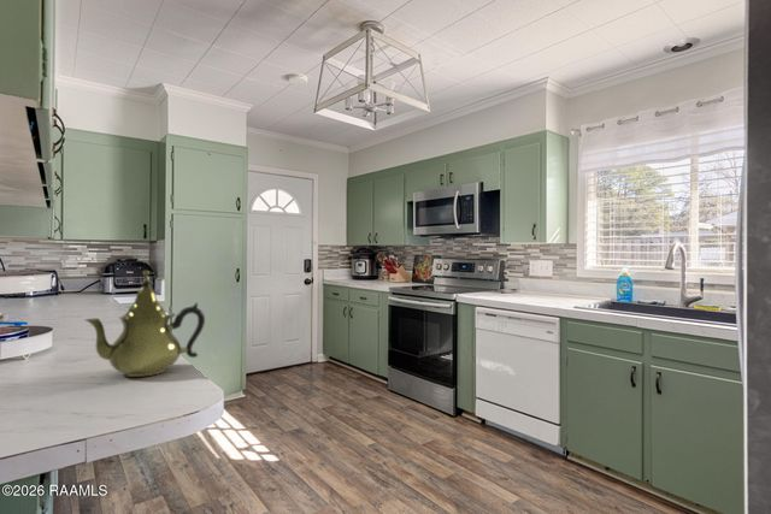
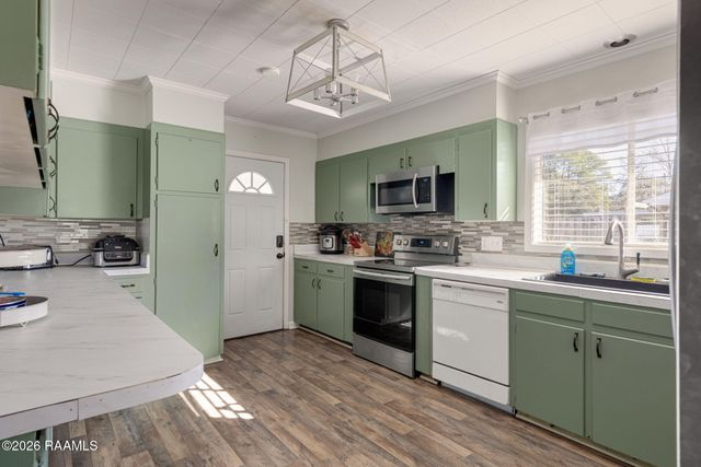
- teapot (148, 320)
